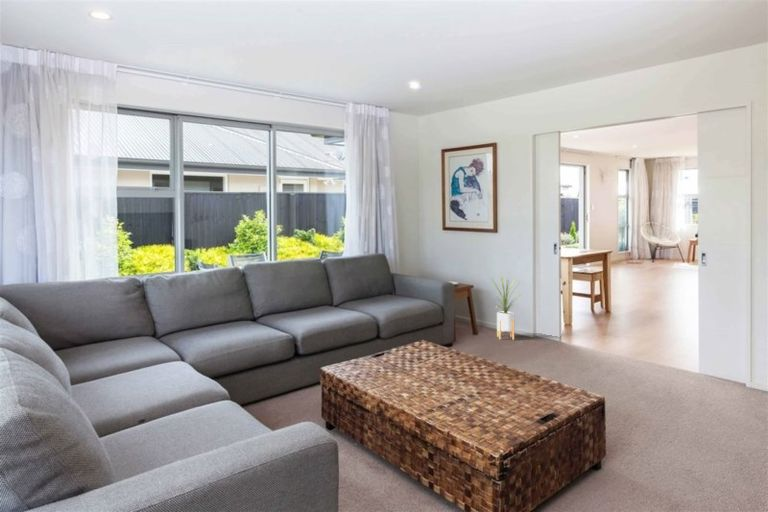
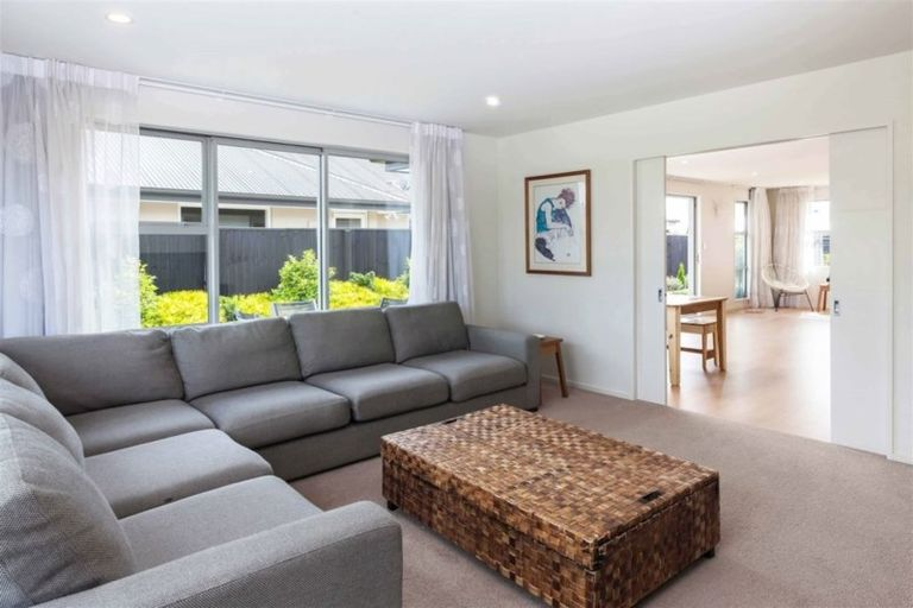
- house plant (505, 304)
